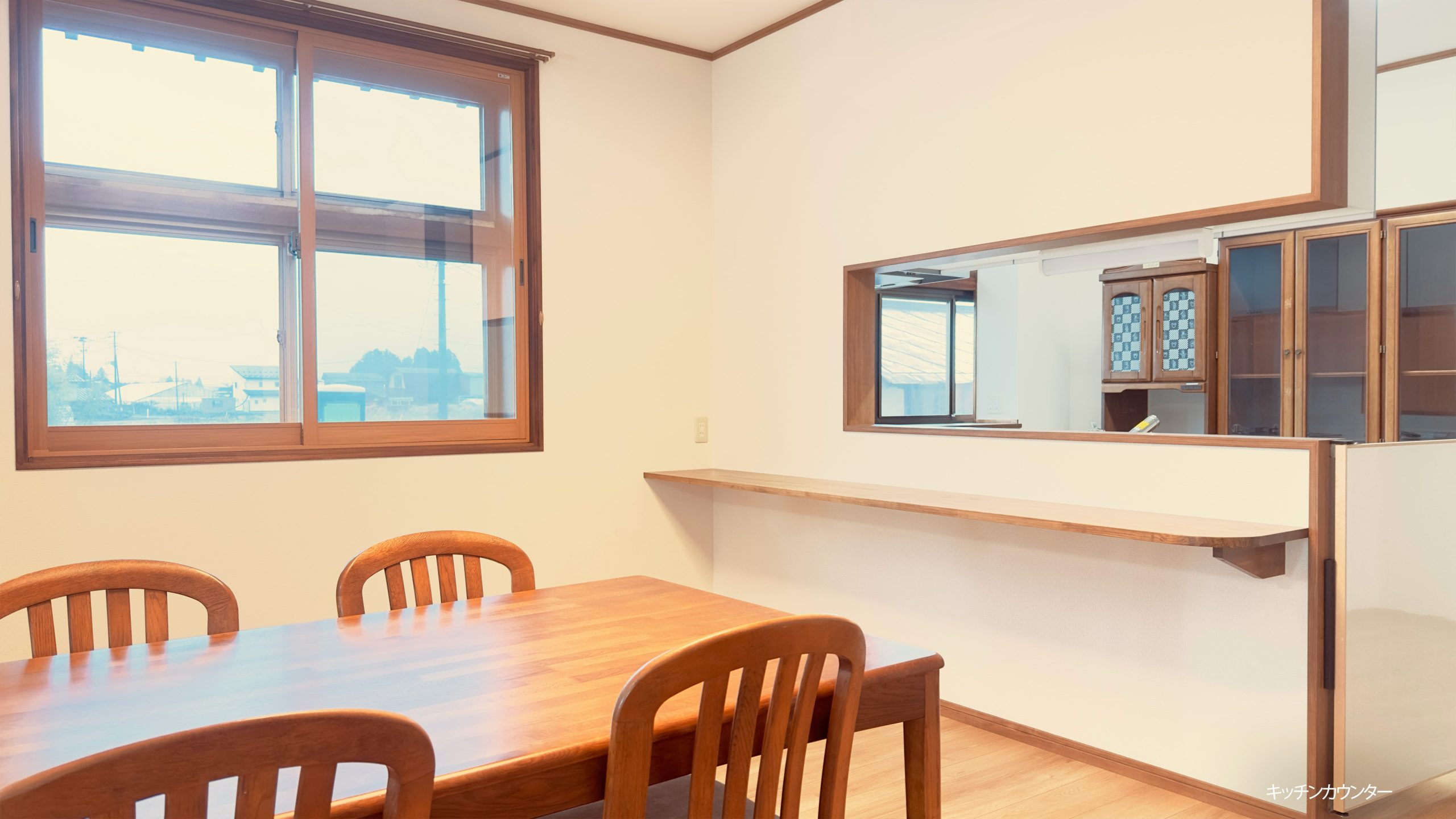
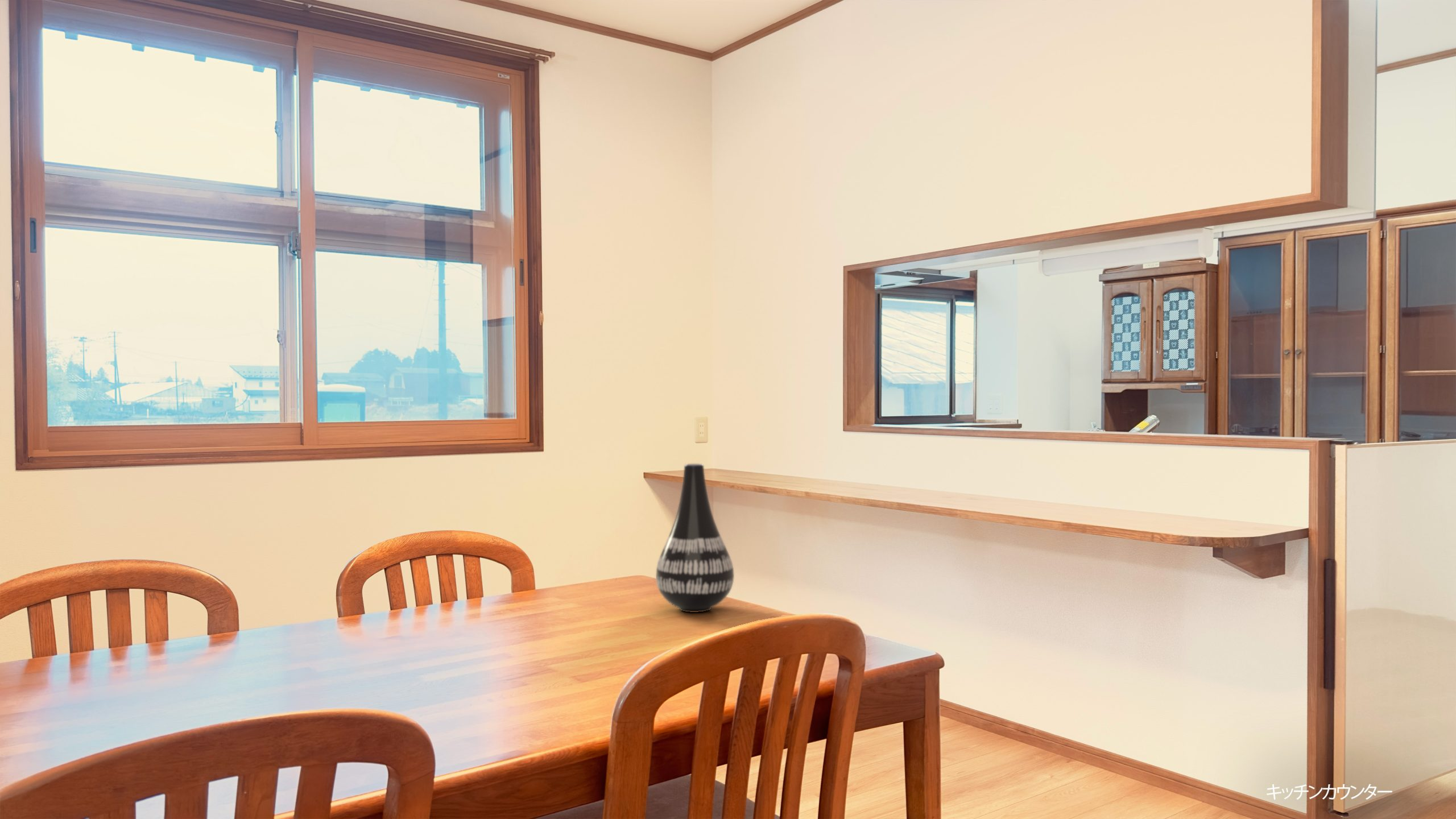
+ vase (694, 536)
